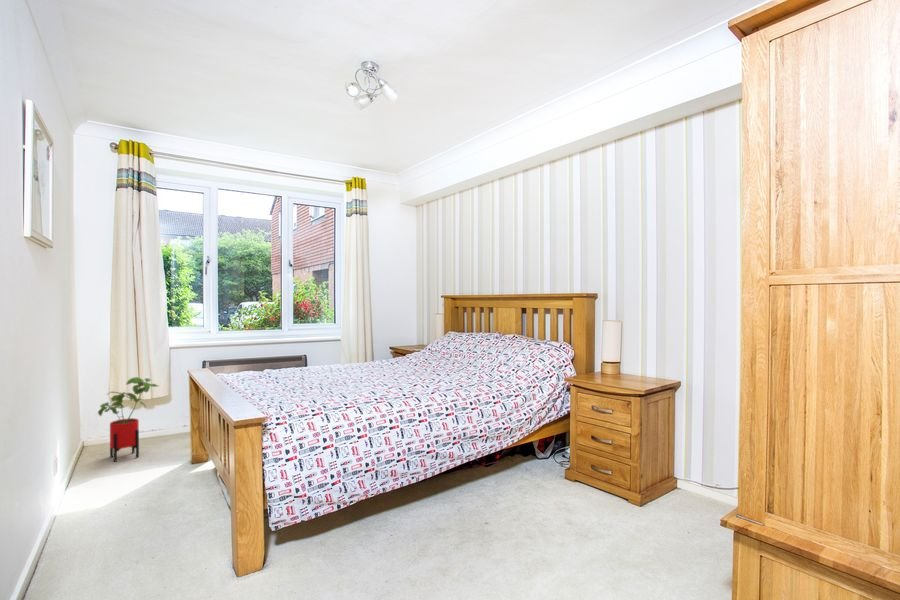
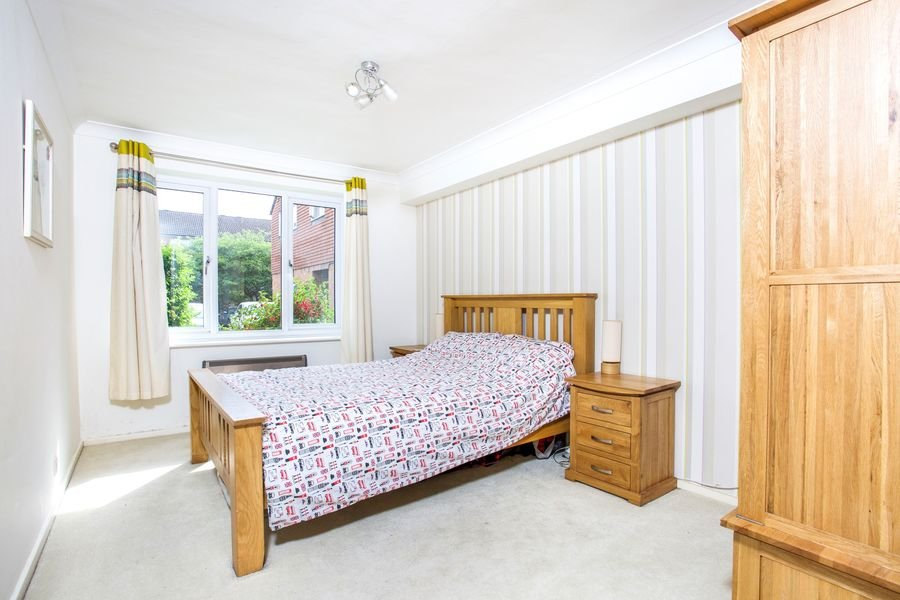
- house plant (126, 419)
